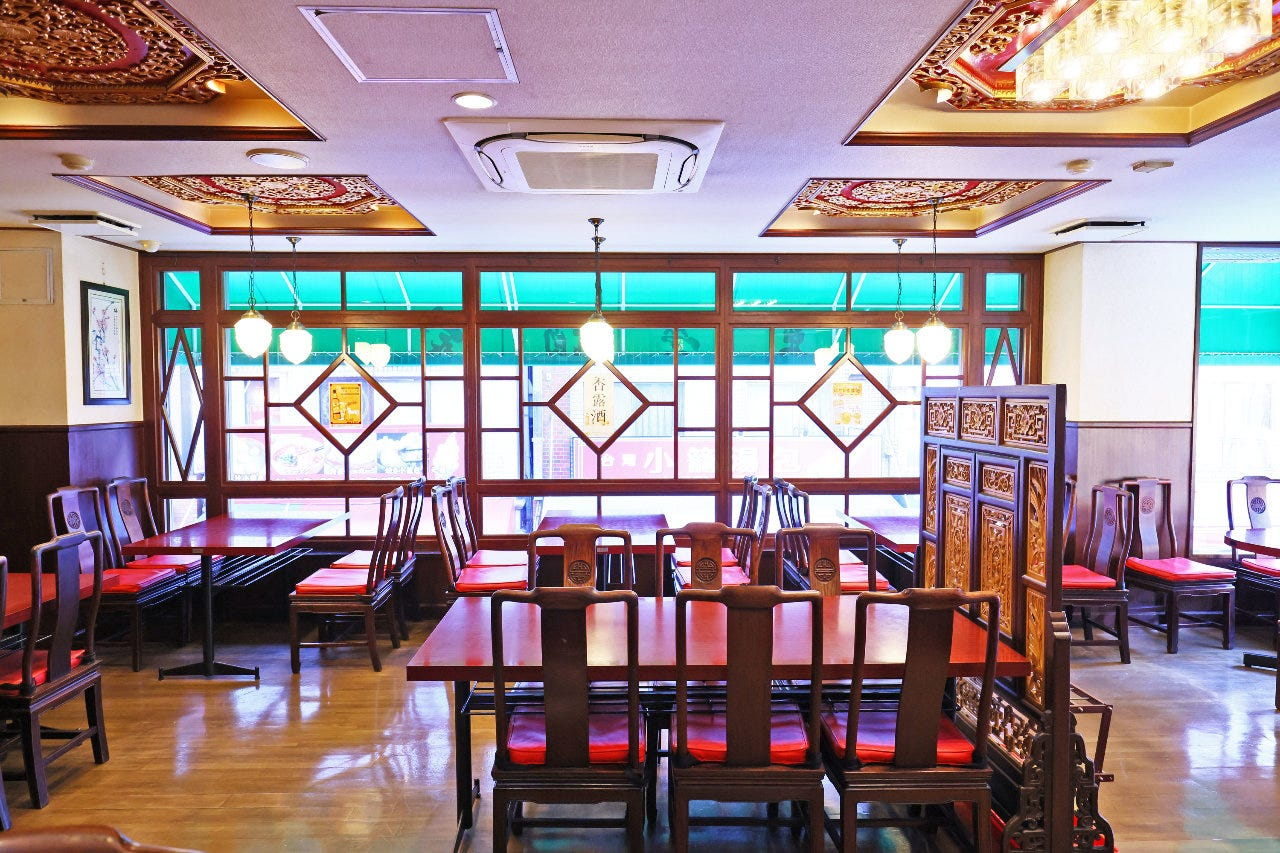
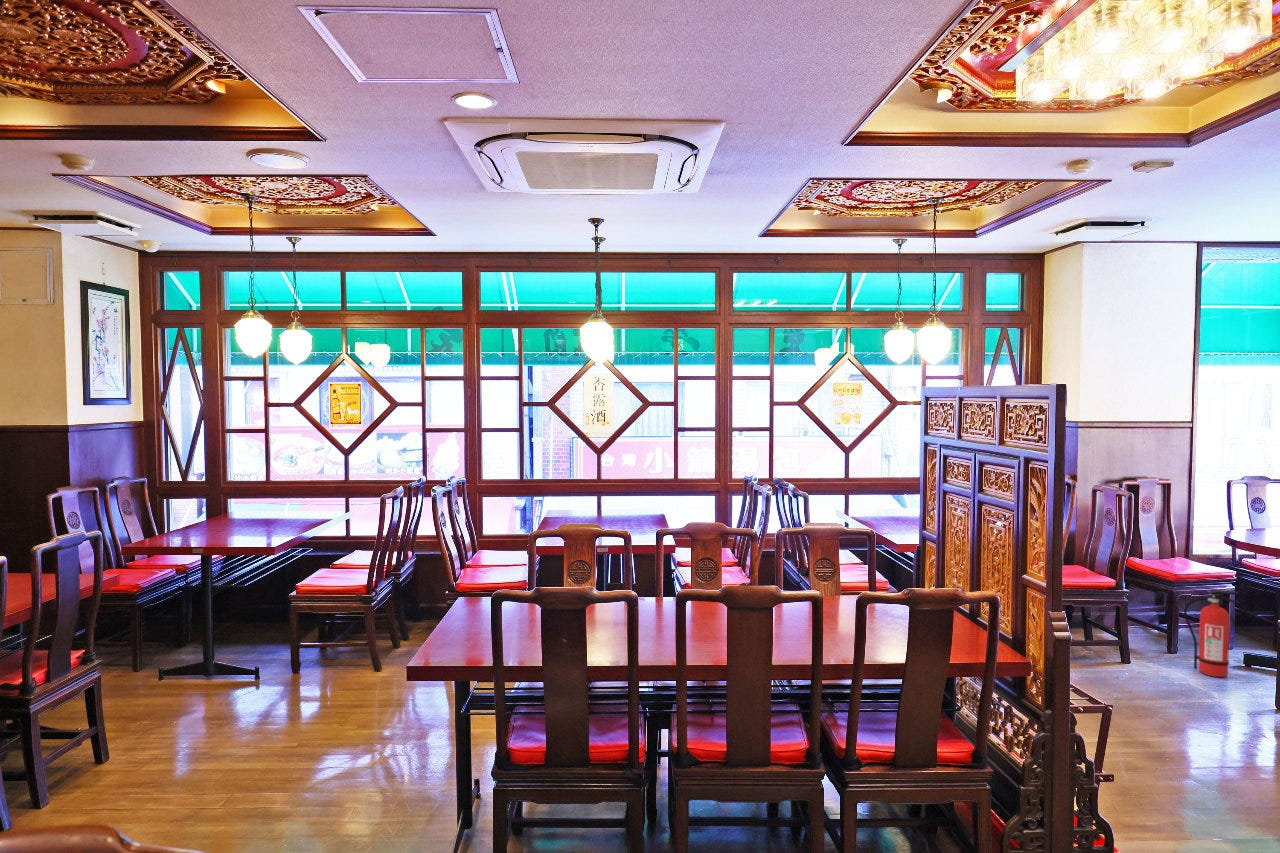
+ fire extinguisher (1210, 631)
